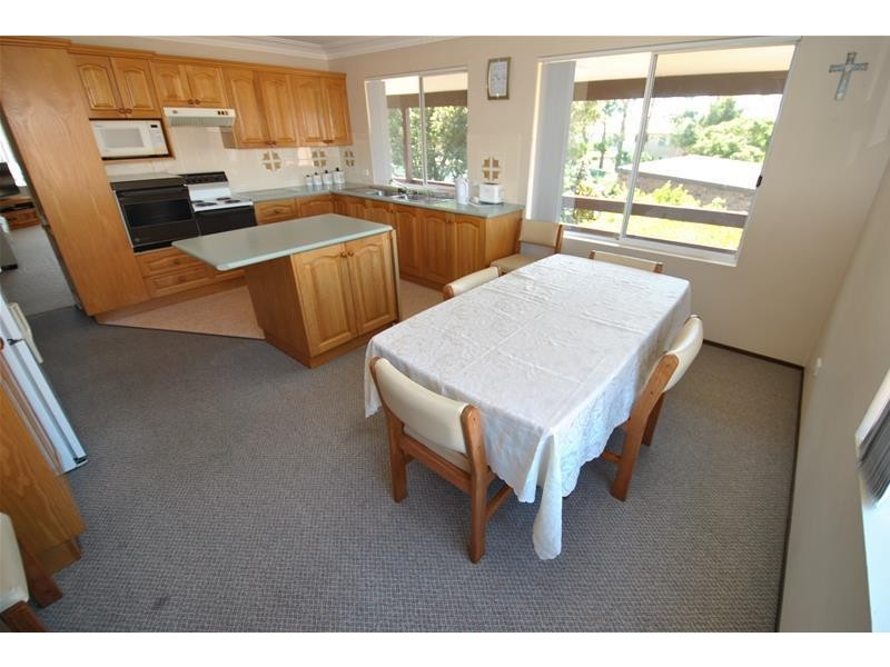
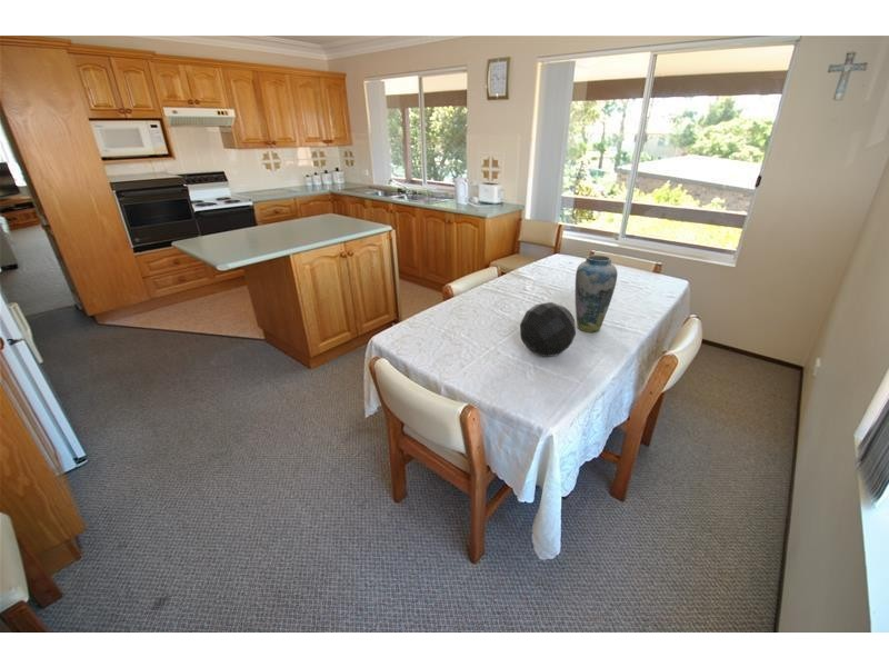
+ vase (593, 293)
+ bowl (547, 329)
